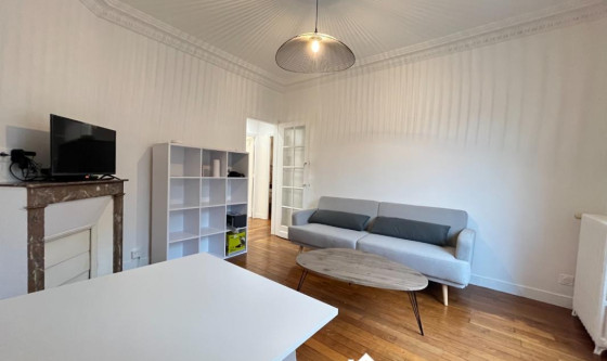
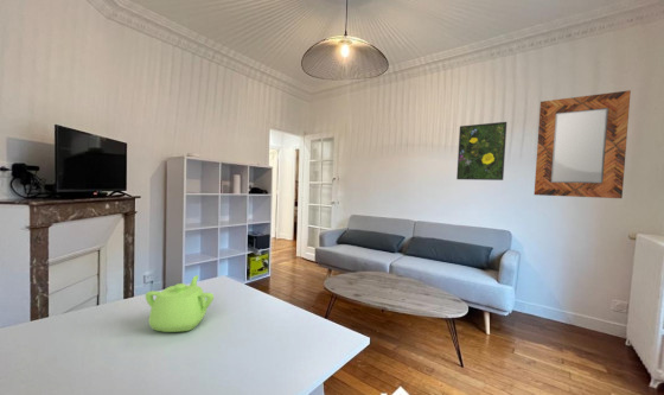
+ home mirror (577, 147)
+ teapot (183, 300)
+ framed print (480, 152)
